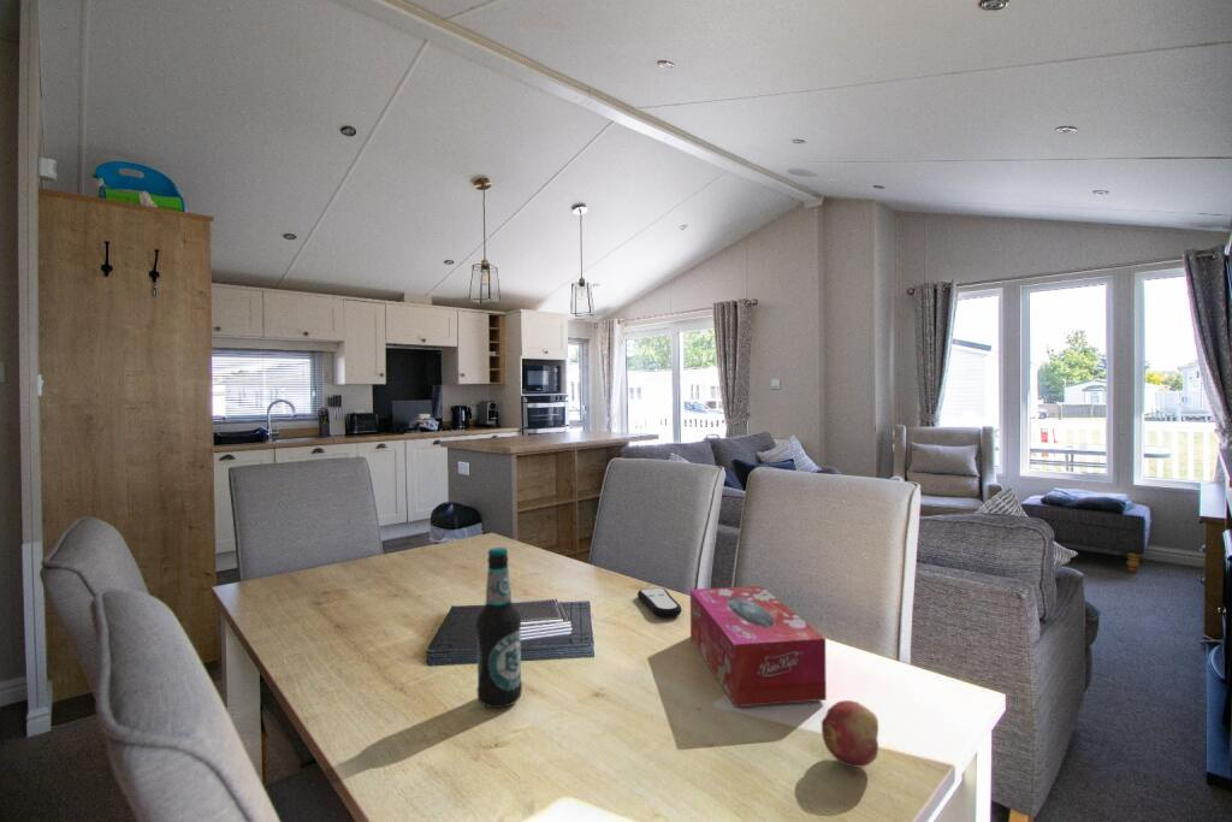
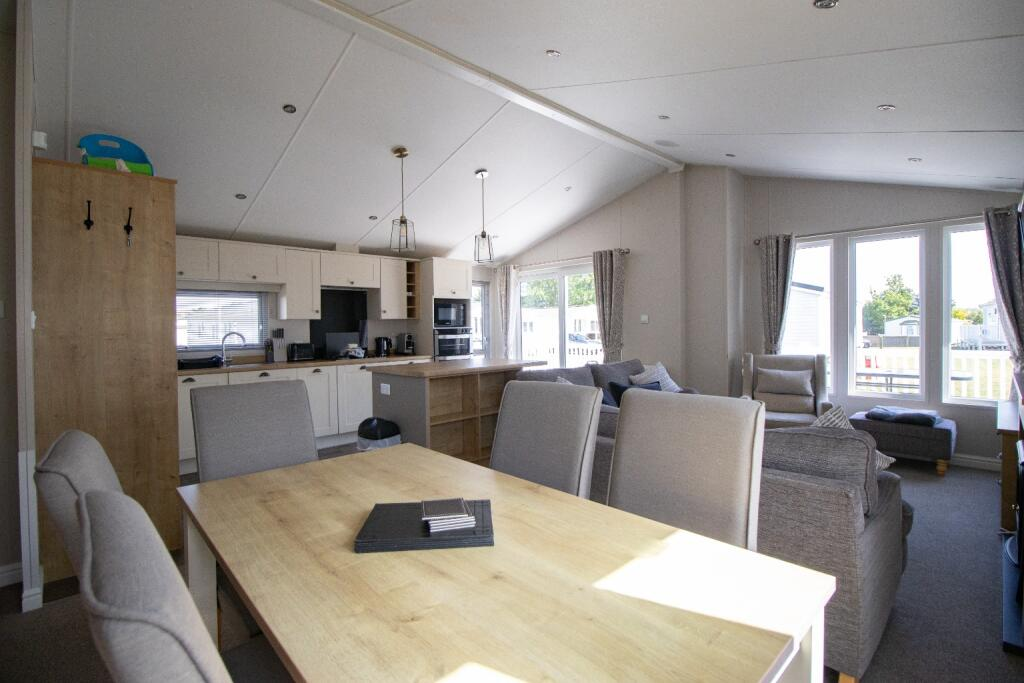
- tissue box (750, 638)
- fruit (851, 734)
- remote control (659, 601)
- bottle (498, 625)
